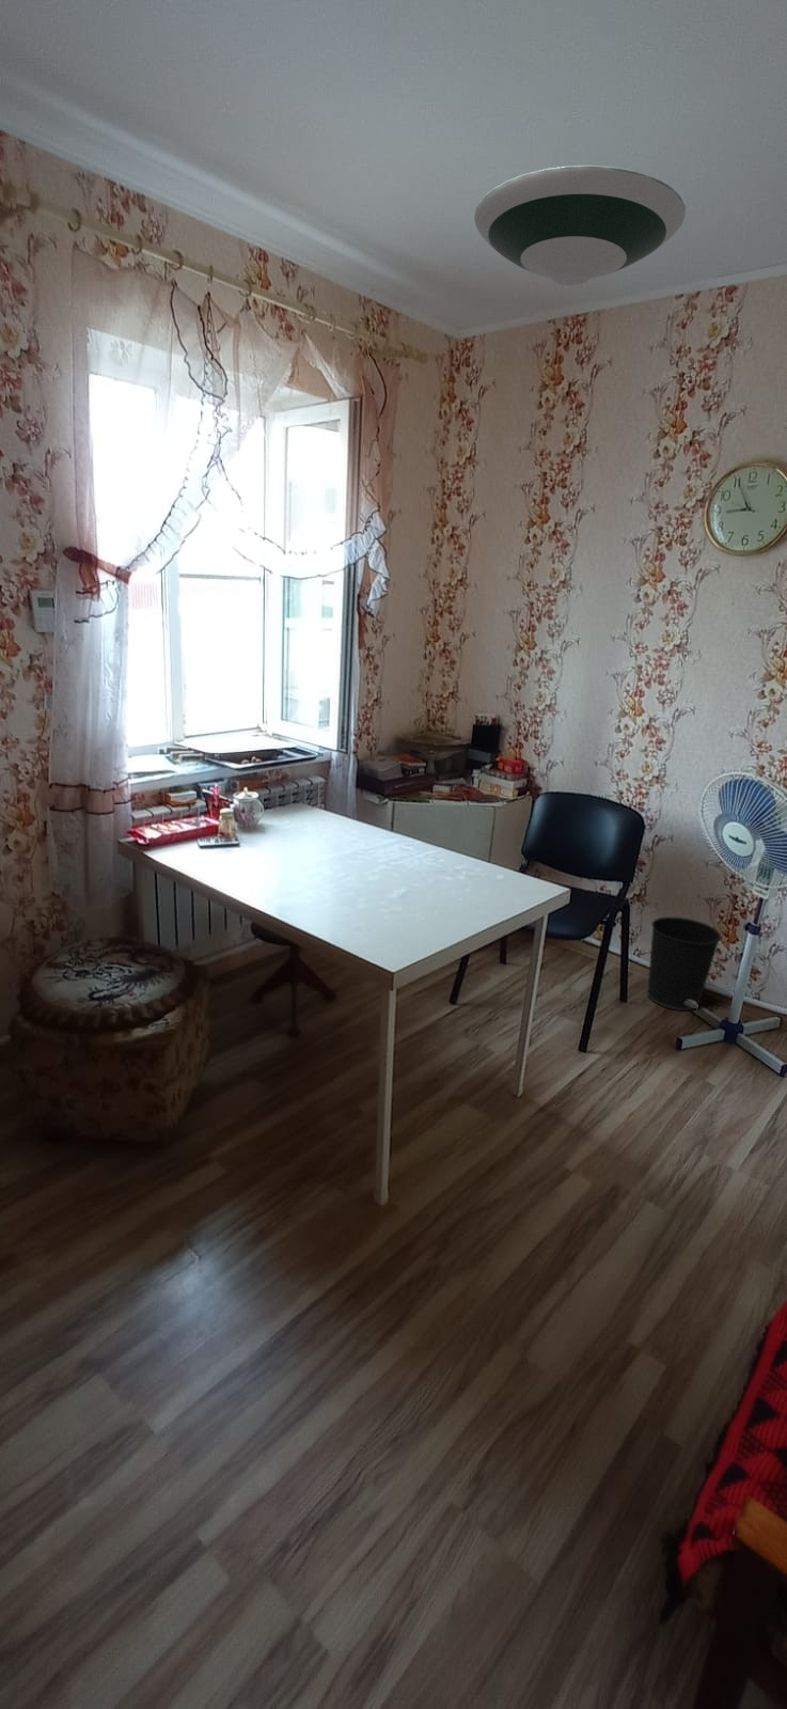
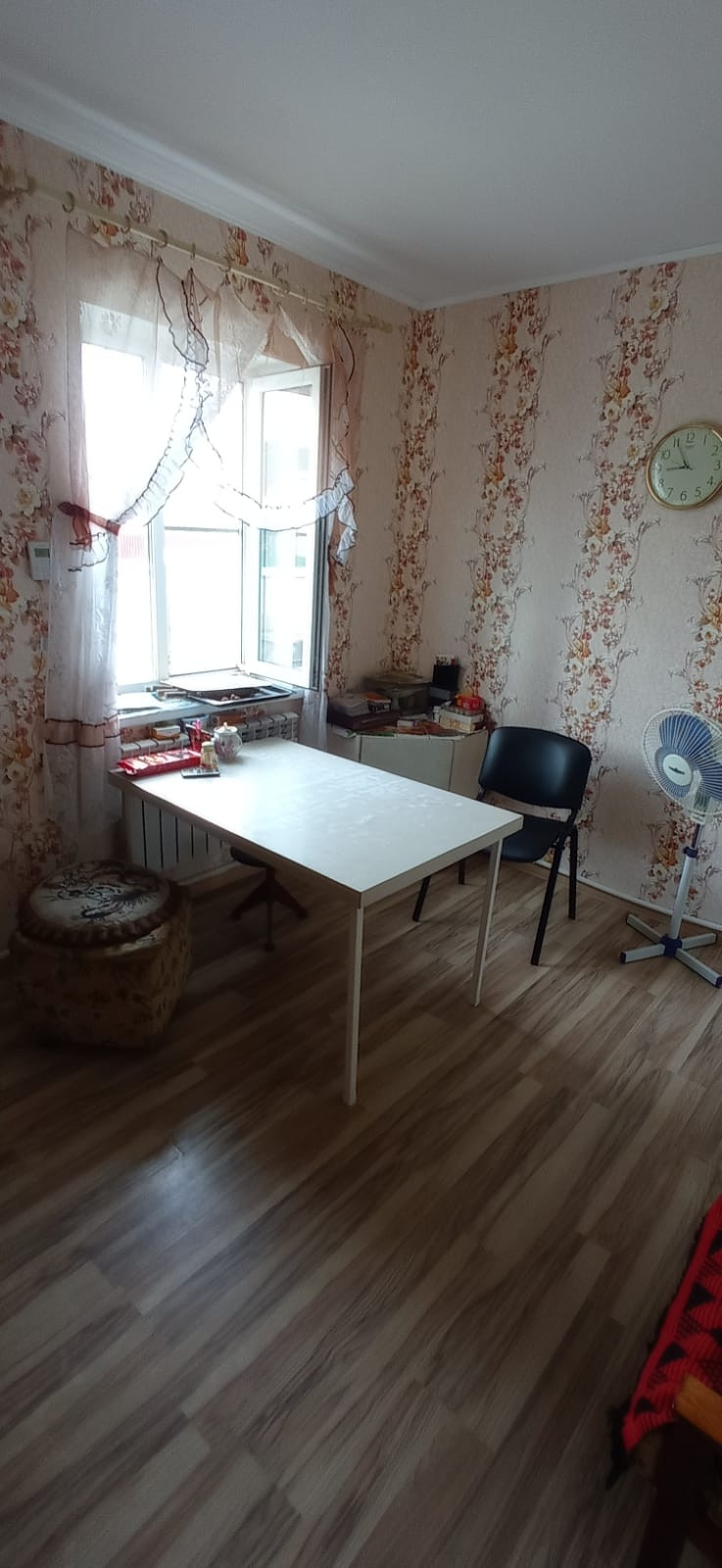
- wastebasket (679, 963)
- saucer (573, 249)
